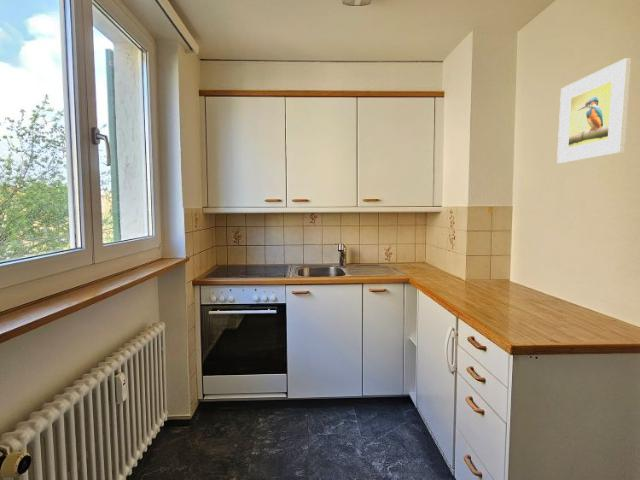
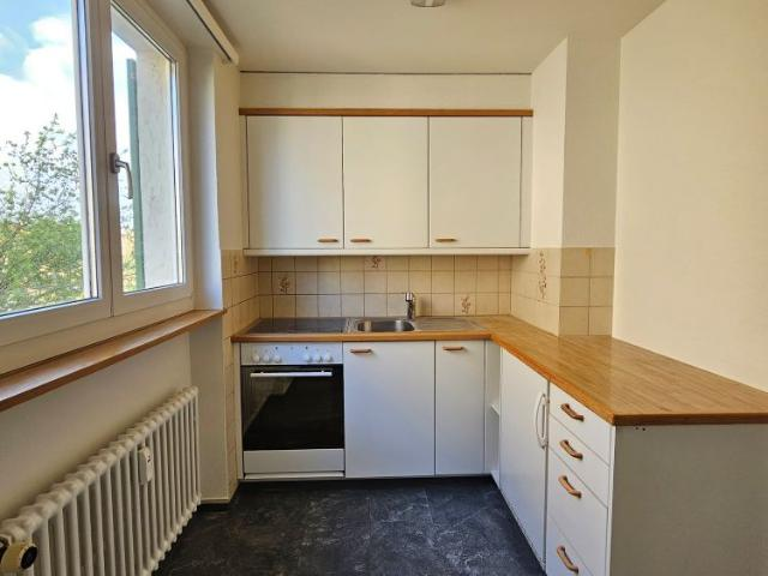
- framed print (589, 116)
